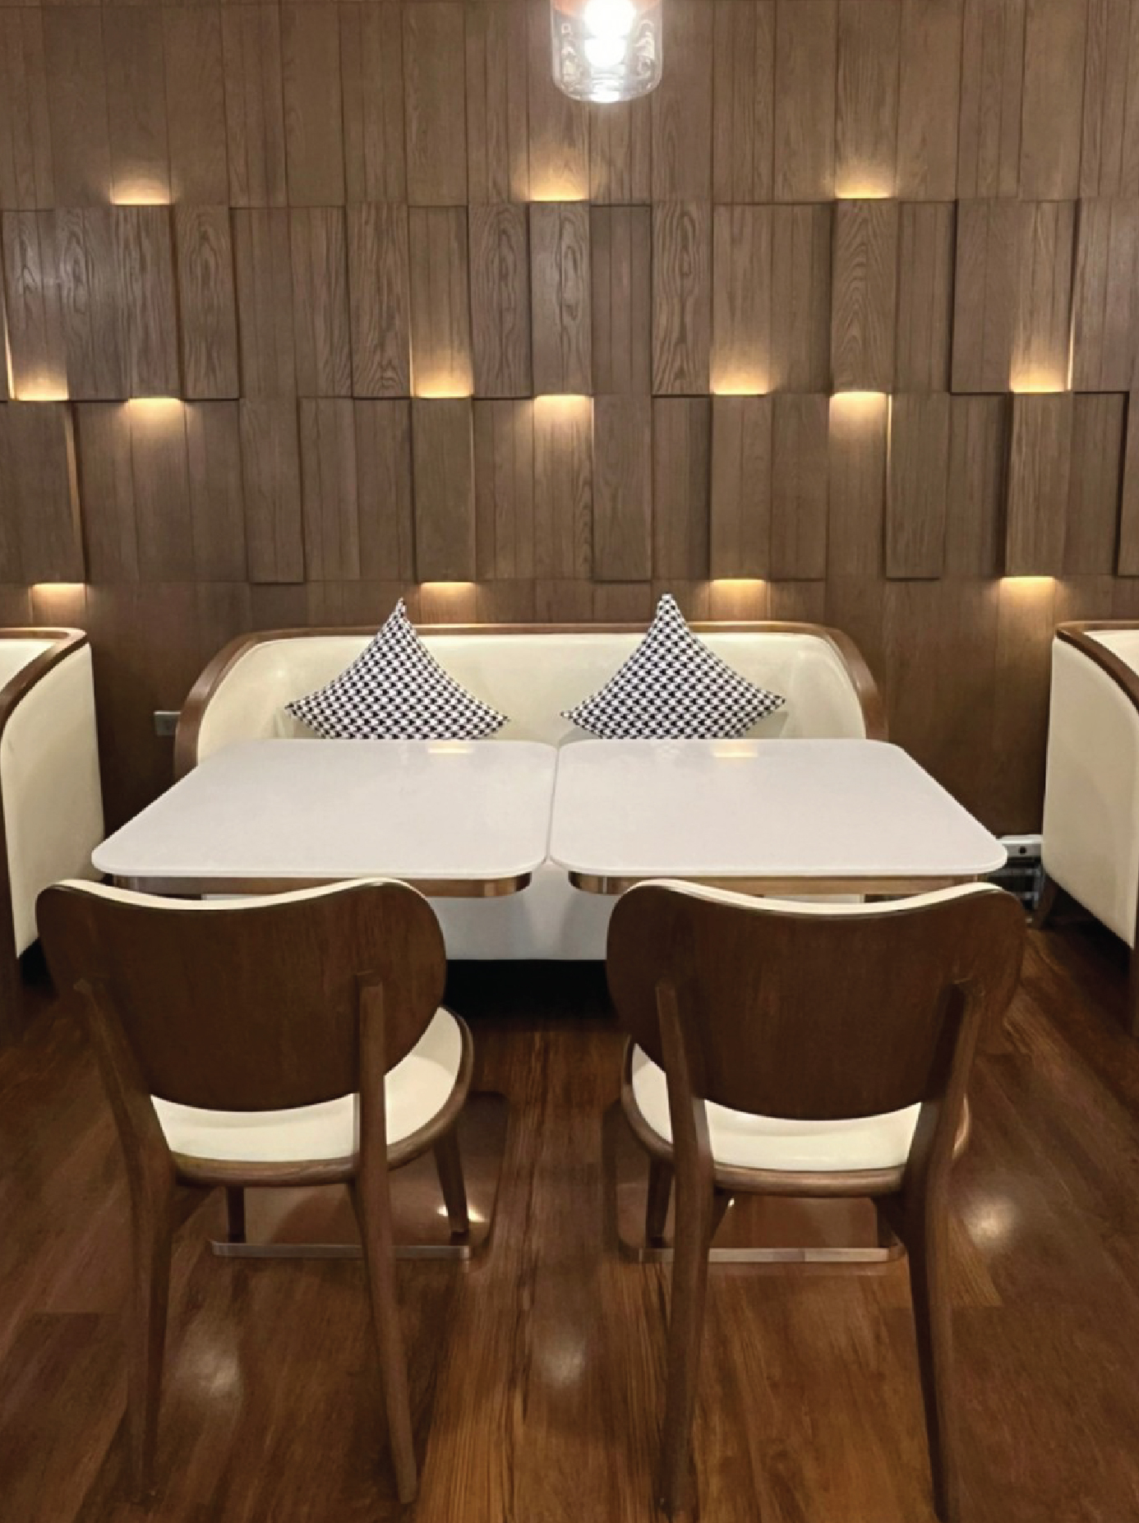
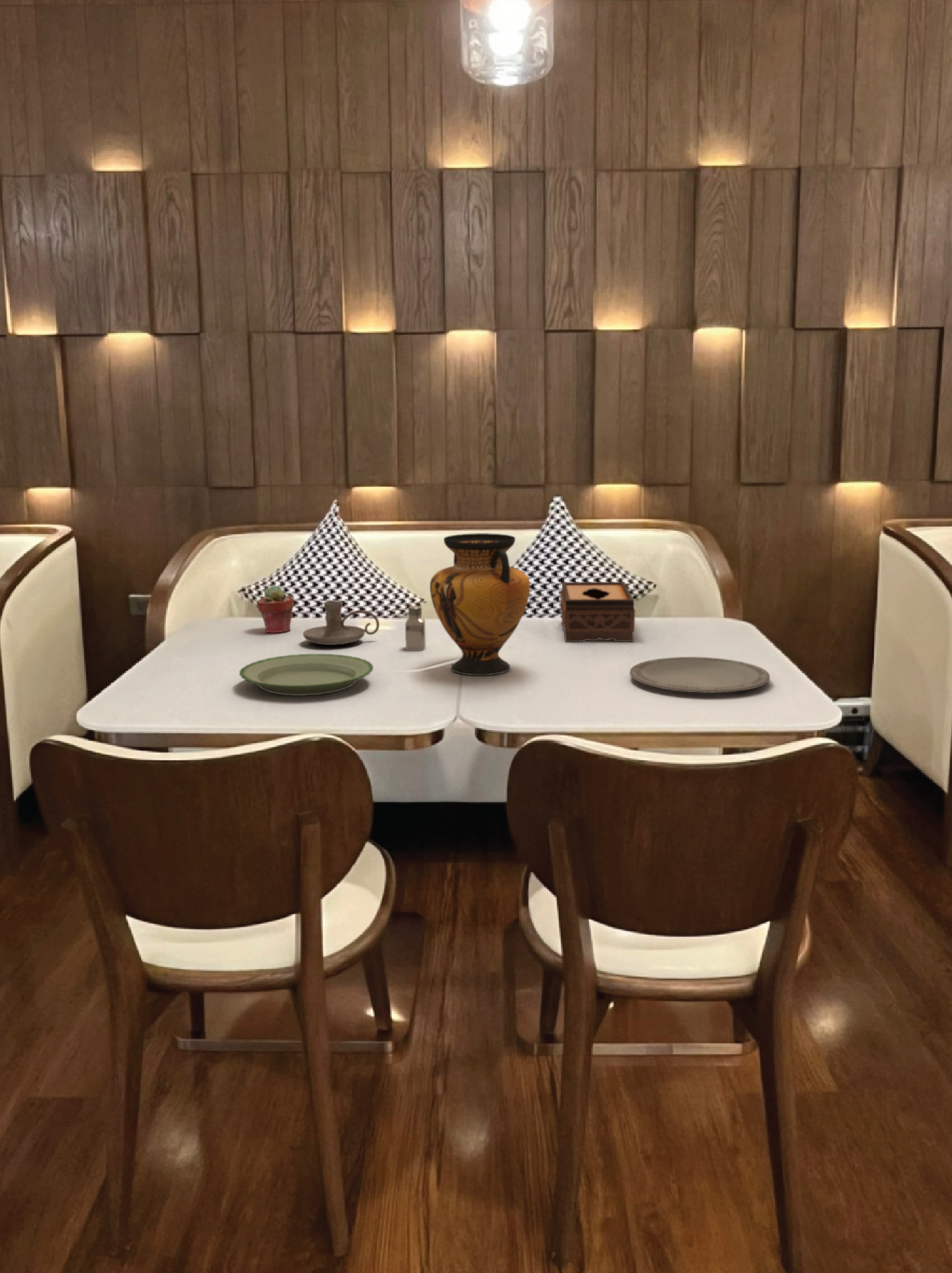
+ candle holder (341, 622)
+ saltshaker (415, 628)
+ plate (306, 676)
+ plate (699, 676)
+ tissue box (596, 611)
+ potted succulent (275, 608)
+ vase (479, 604)
